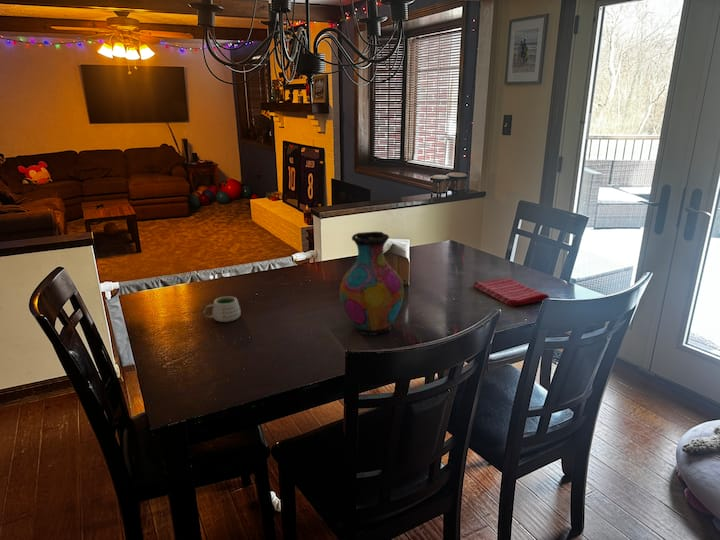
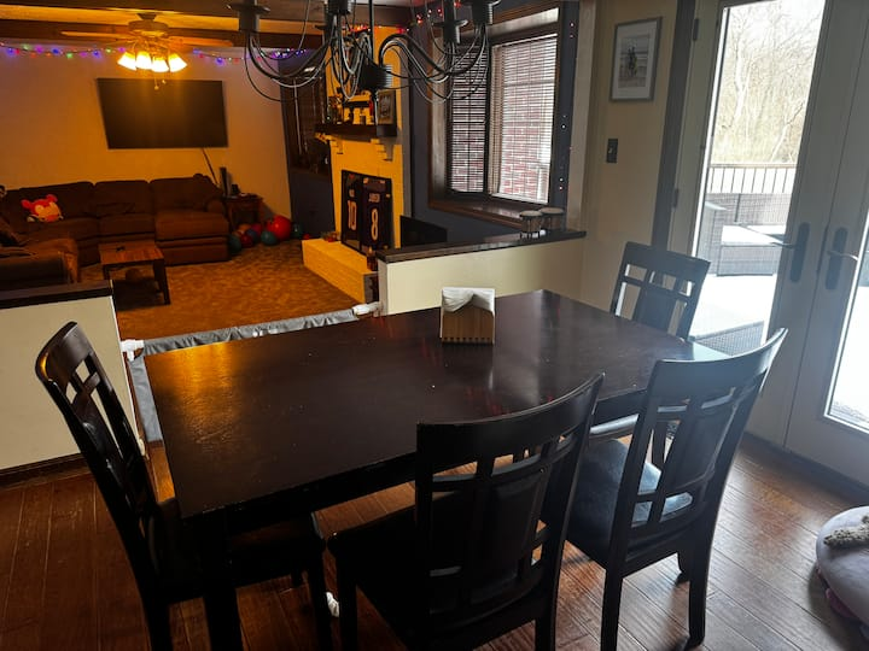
- mug (221, 309)
- vase (371, 282)
- dish towel (509, 290)
